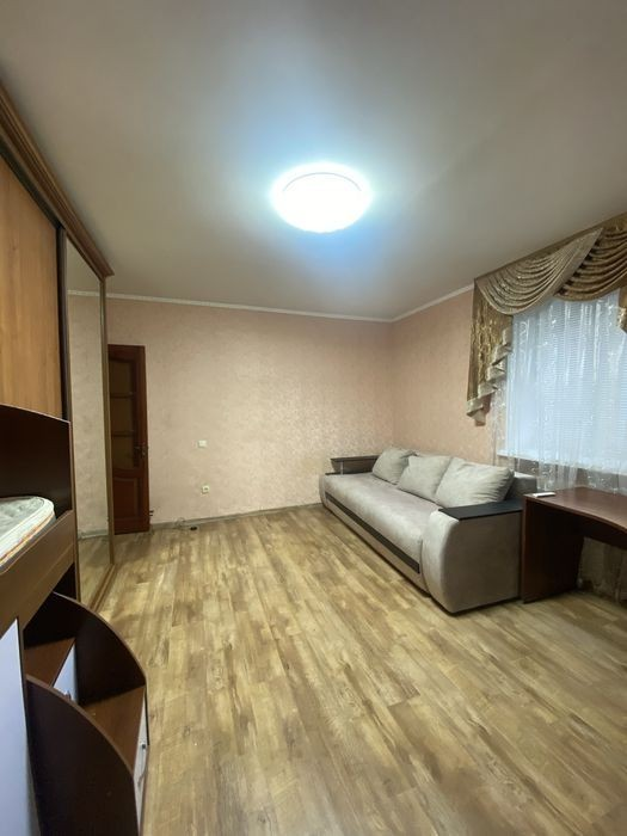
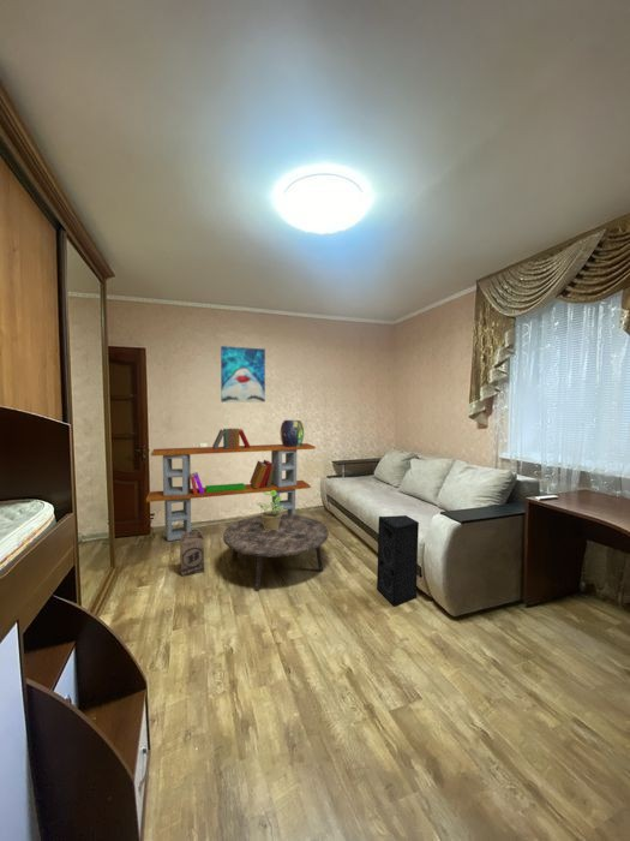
+ wall art (242, 375)
+ coffee table (276, 548)
+ cardboard box (192, 550)
+ bookcase (238, 483)
+ potted plant (272, 511)
+ speaker (398, 557)
+ decorative urn (292, 433)
